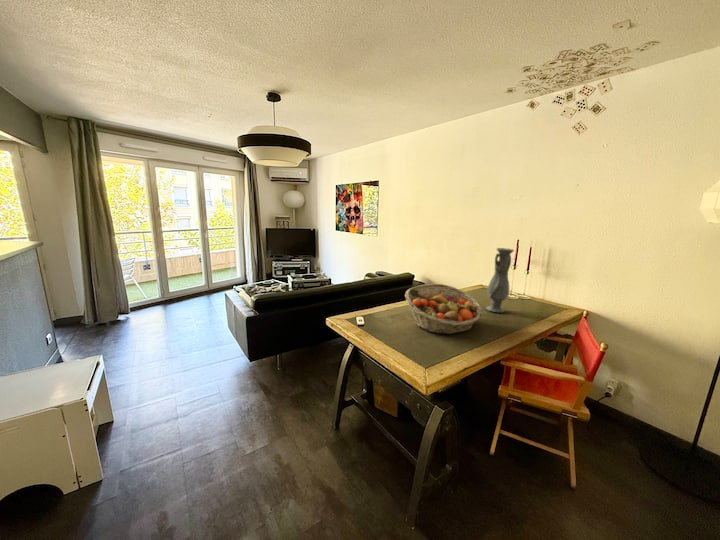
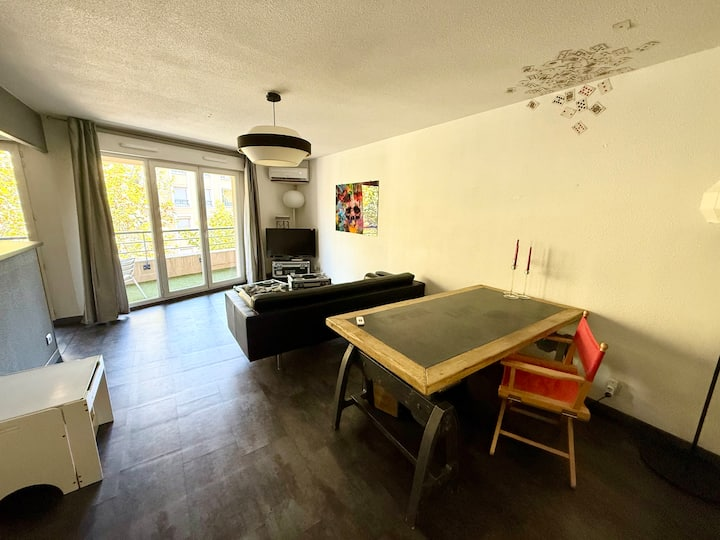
- fruit basket (442, 307)
- vase (499, 280)
